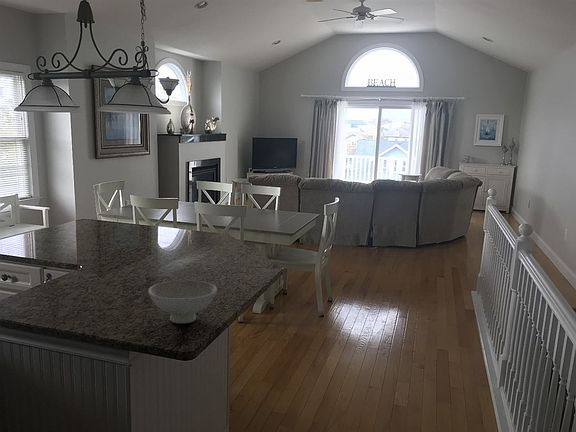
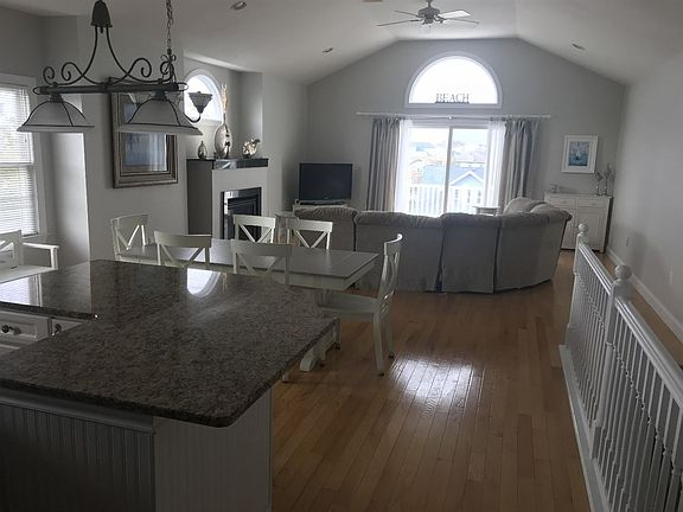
- bowl (183, 303)
